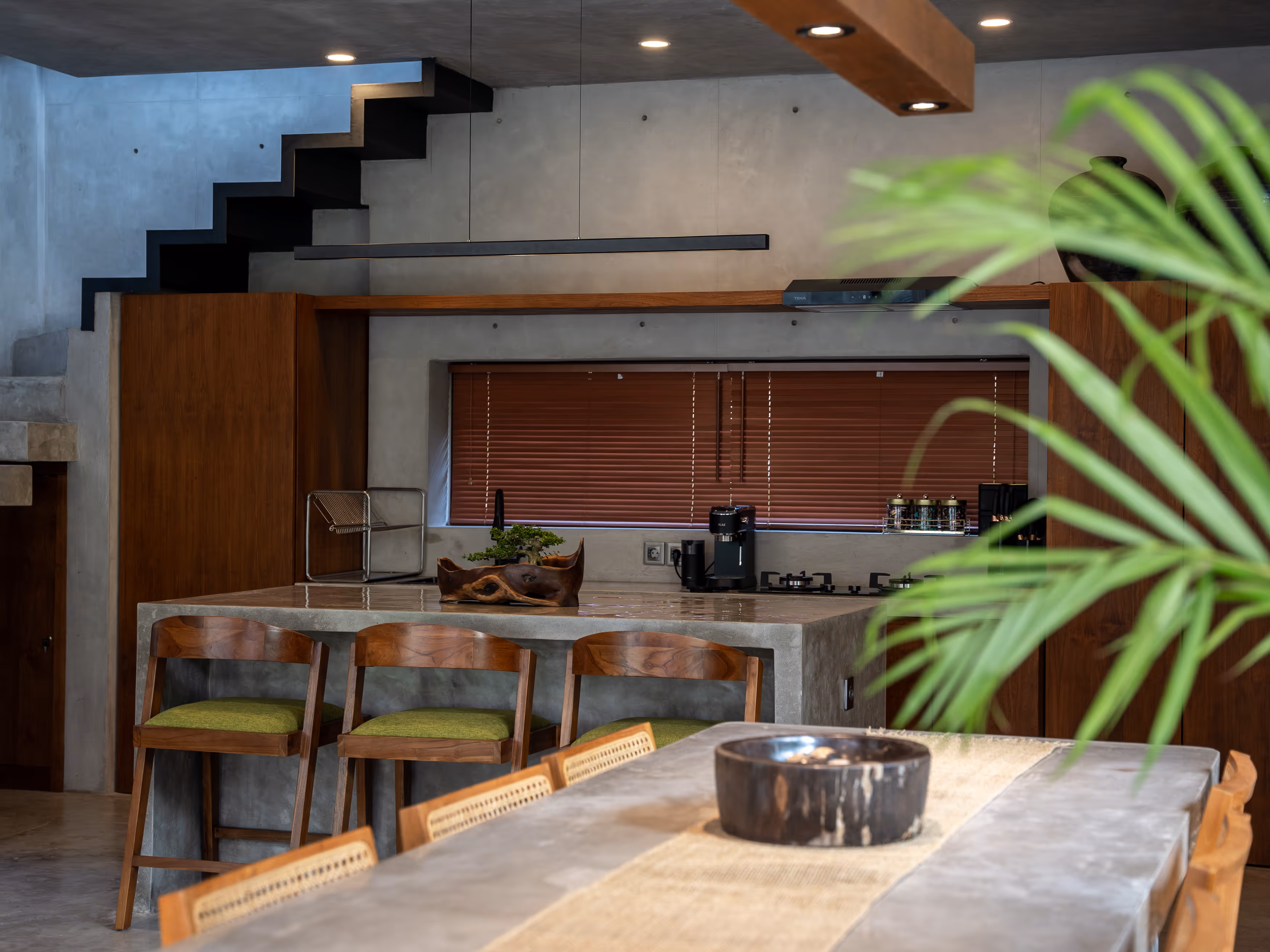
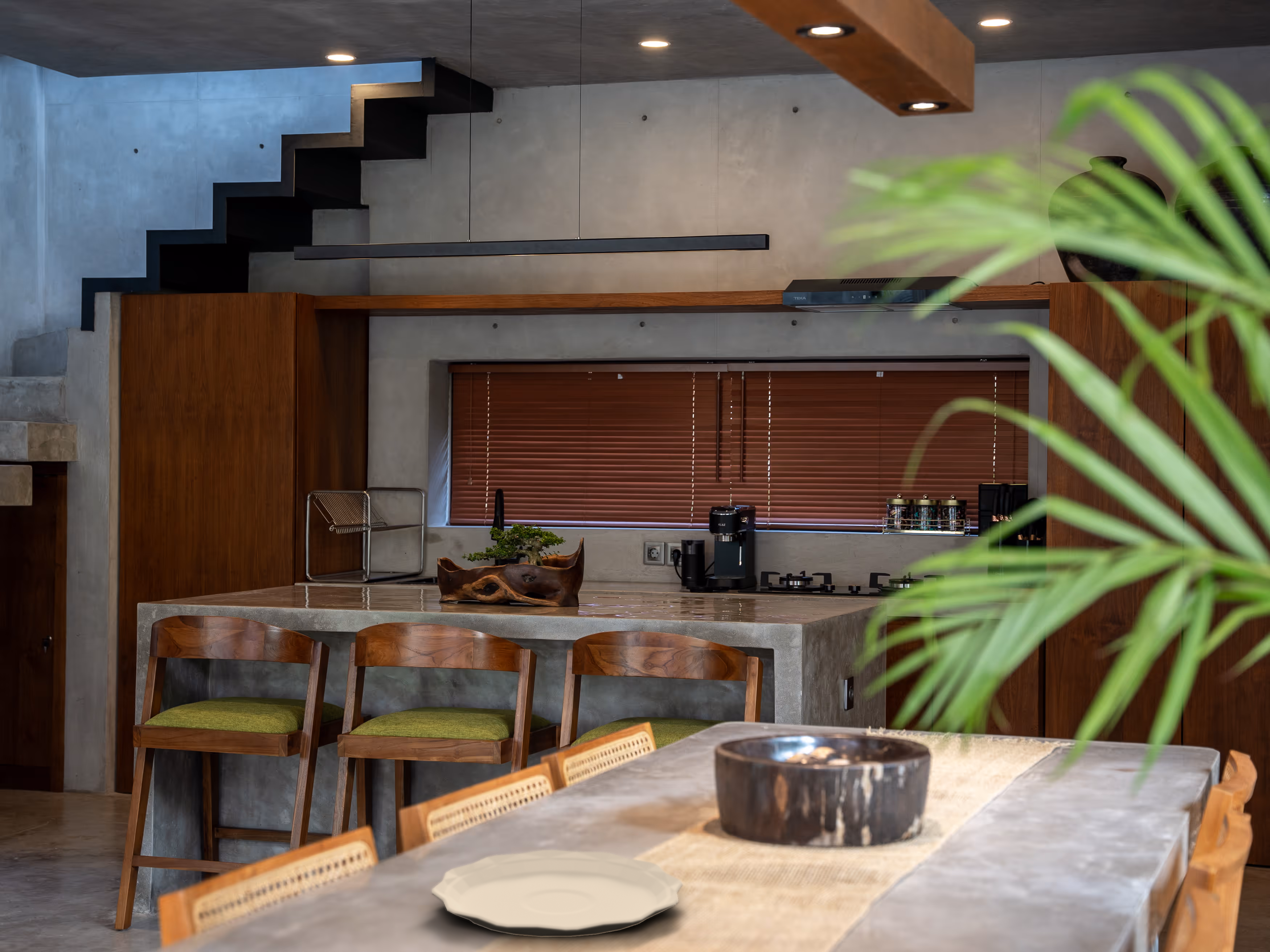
+ plate (558, 895)
